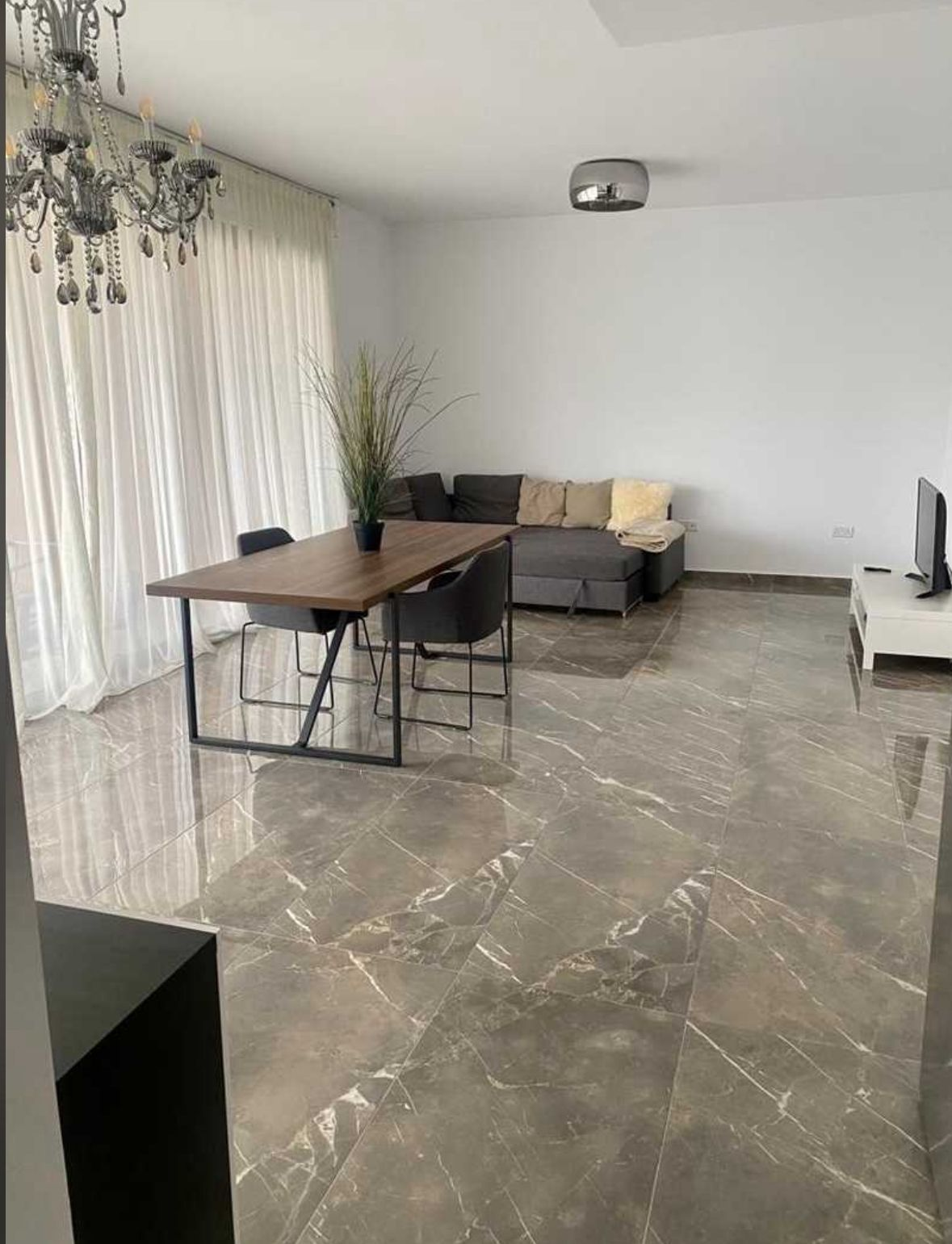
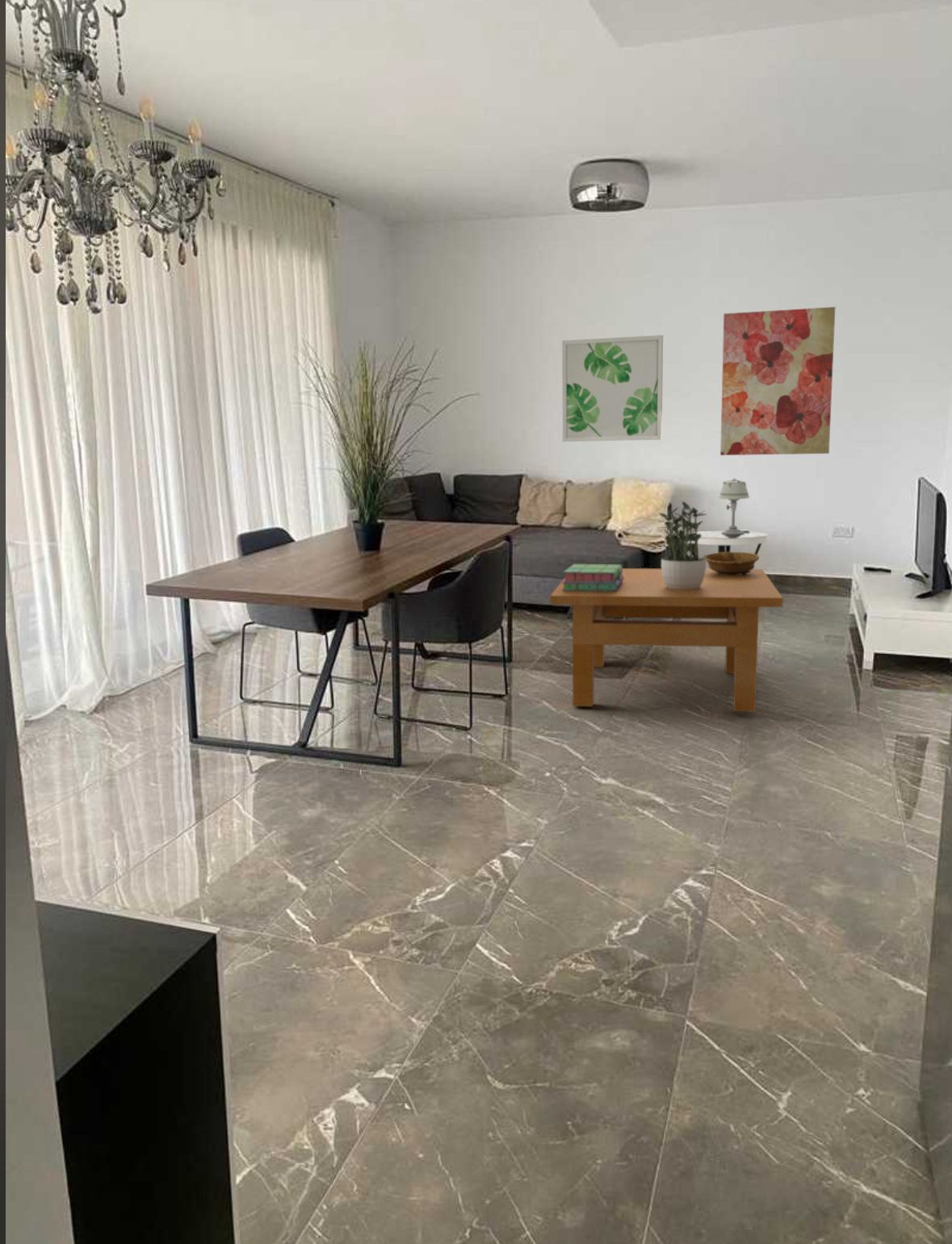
+ wall art (611, 389)
+ side table (724, 551)
+ decorative bowl (731, 563)
+ stack of books (593, 576)
+ wall art (776, 383)
+ potted plant (679, 544)
+ table (664, 635)
+ table lamp (733, 505)
